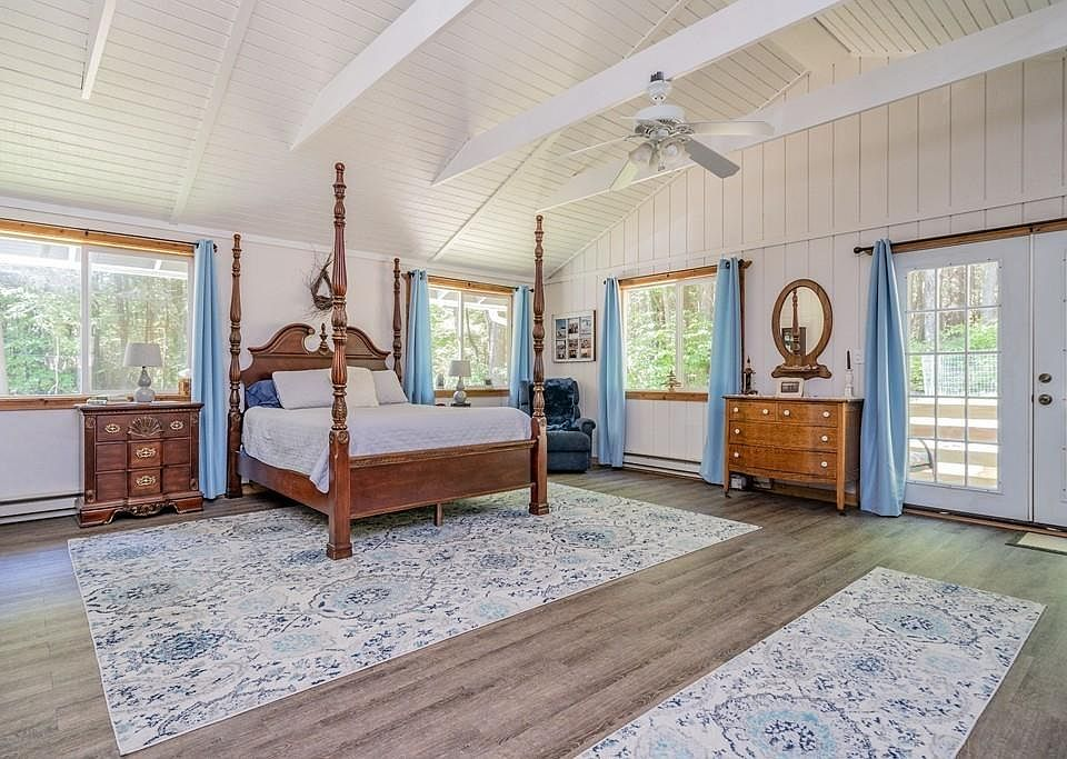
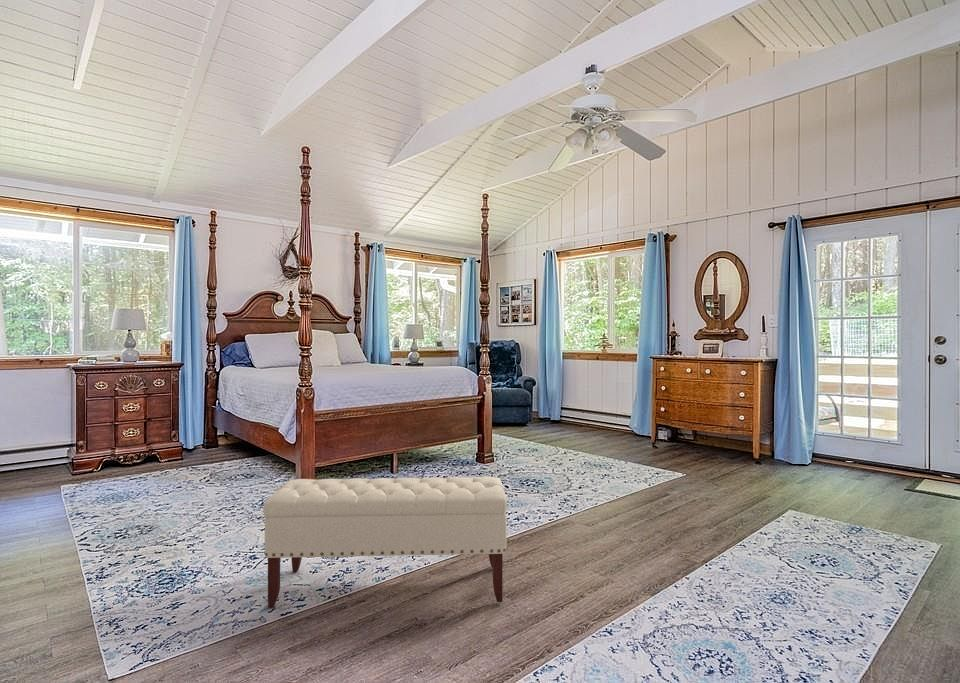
+ bench (391, 535)
